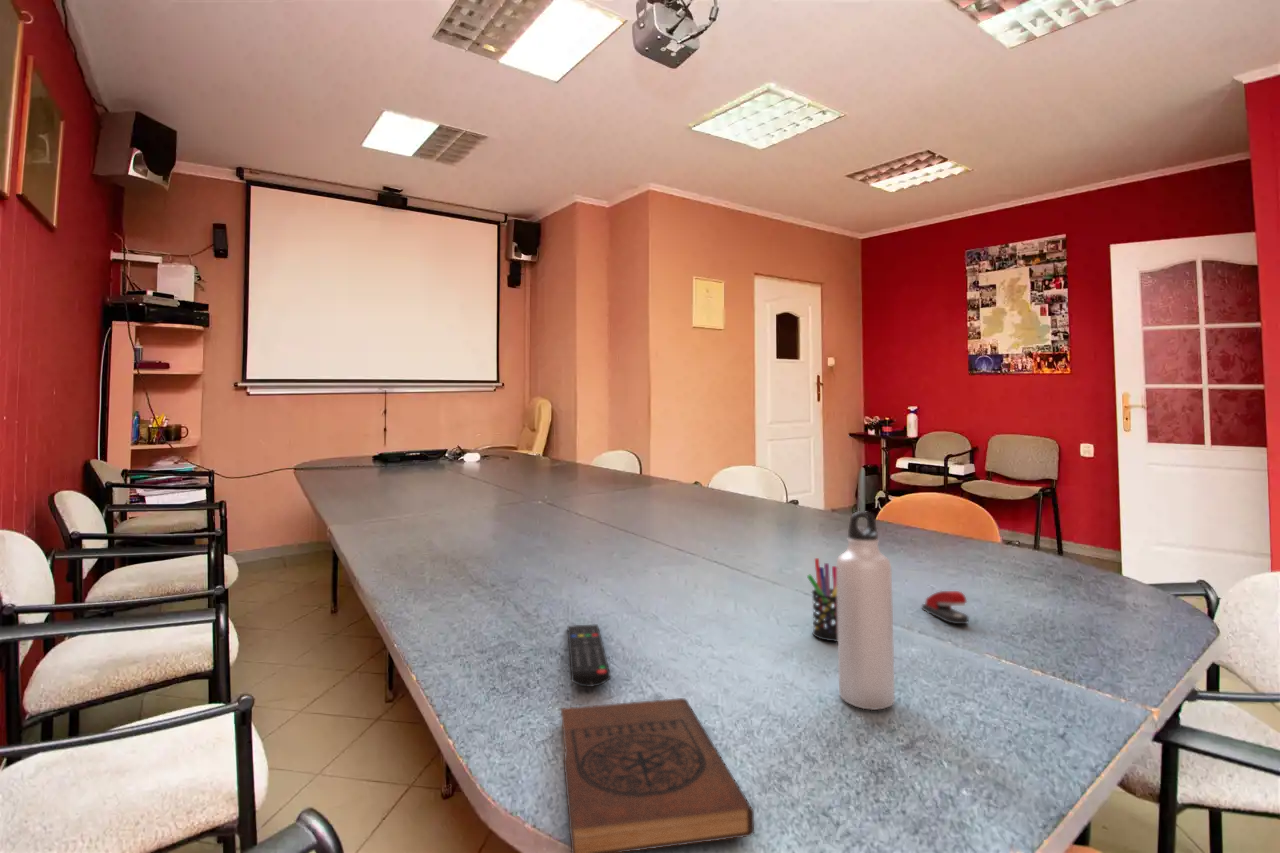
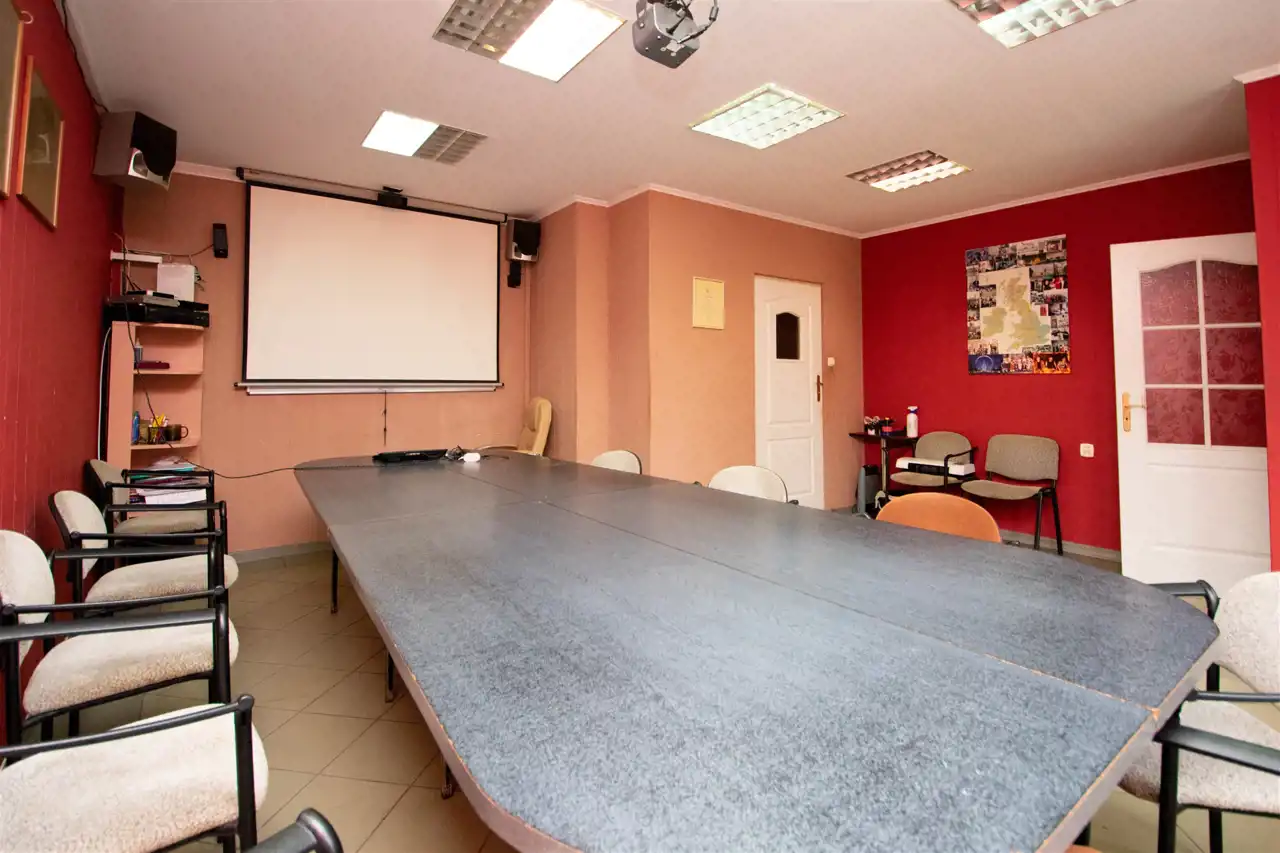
- stapler (946, 602)
- water bottle (864, 605)
- pen holder (825, 598)
- remote control (586, 651)
- book (641, 761)
